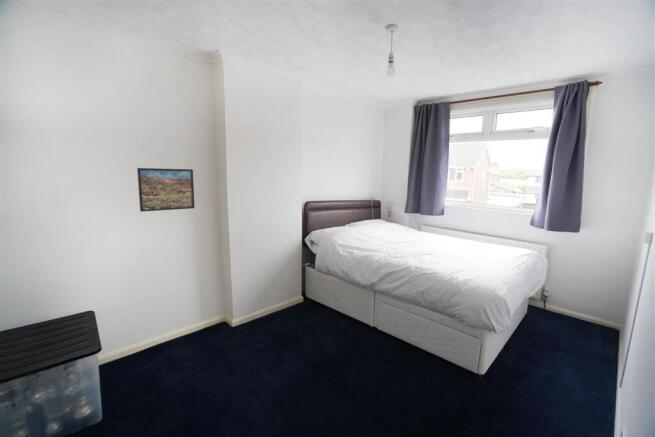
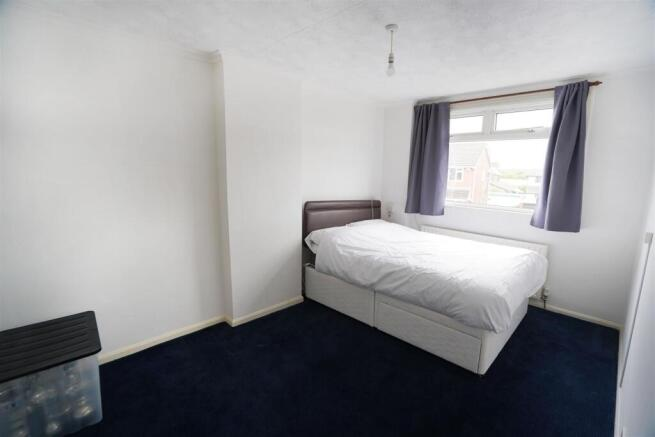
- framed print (167, 189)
